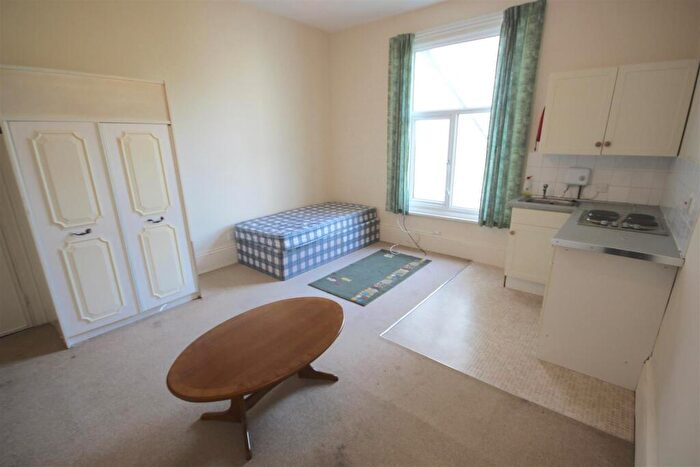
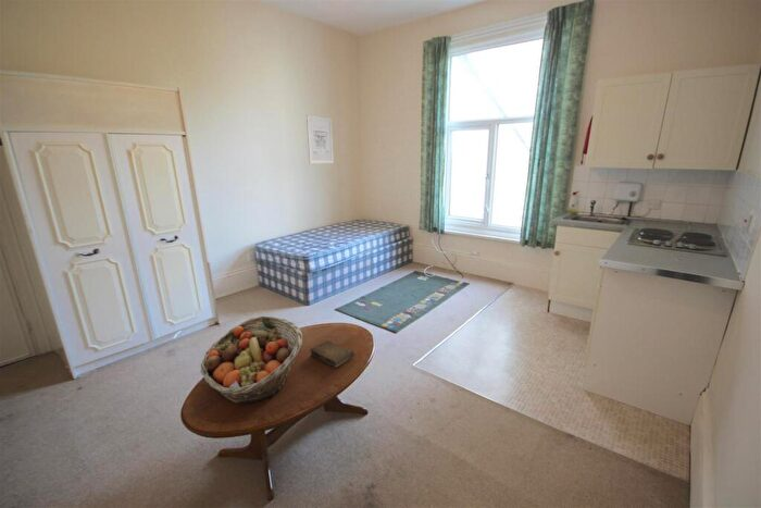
+ fruit basket (253, 357)
+ wall art (321, 140)
+ book (332, 352)
